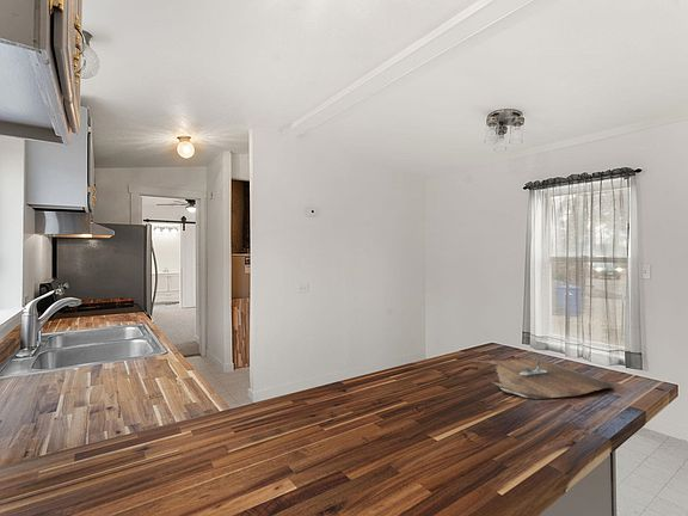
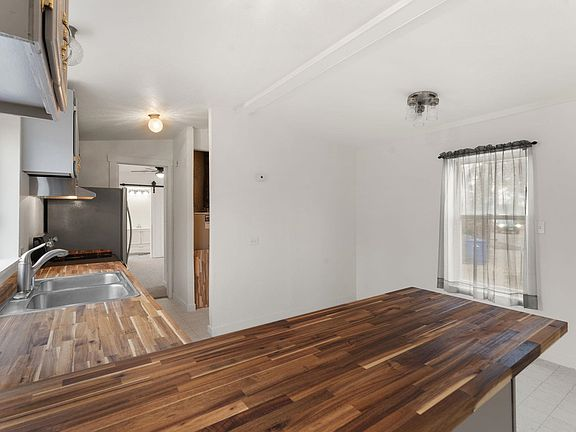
- cutting board (530, 369)
